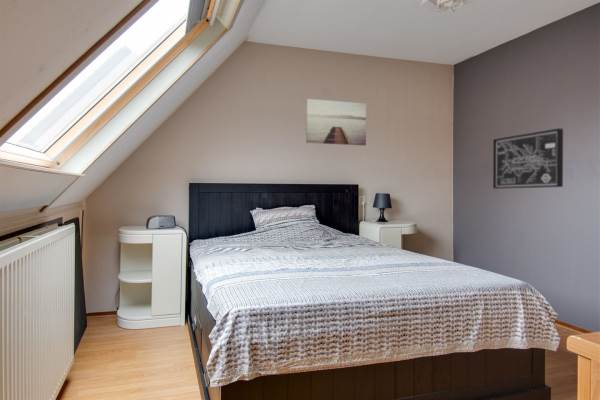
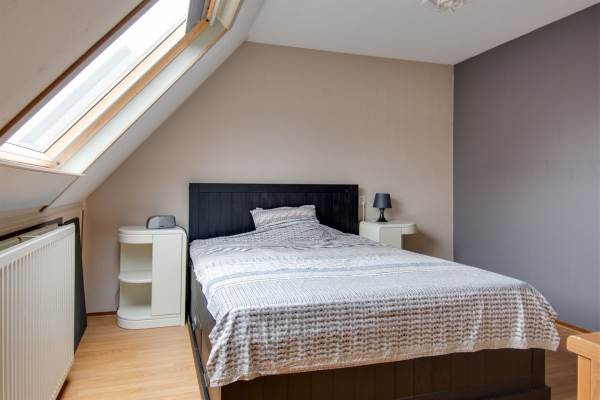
- wall art (336, 122)
- wall art (525, 161)
